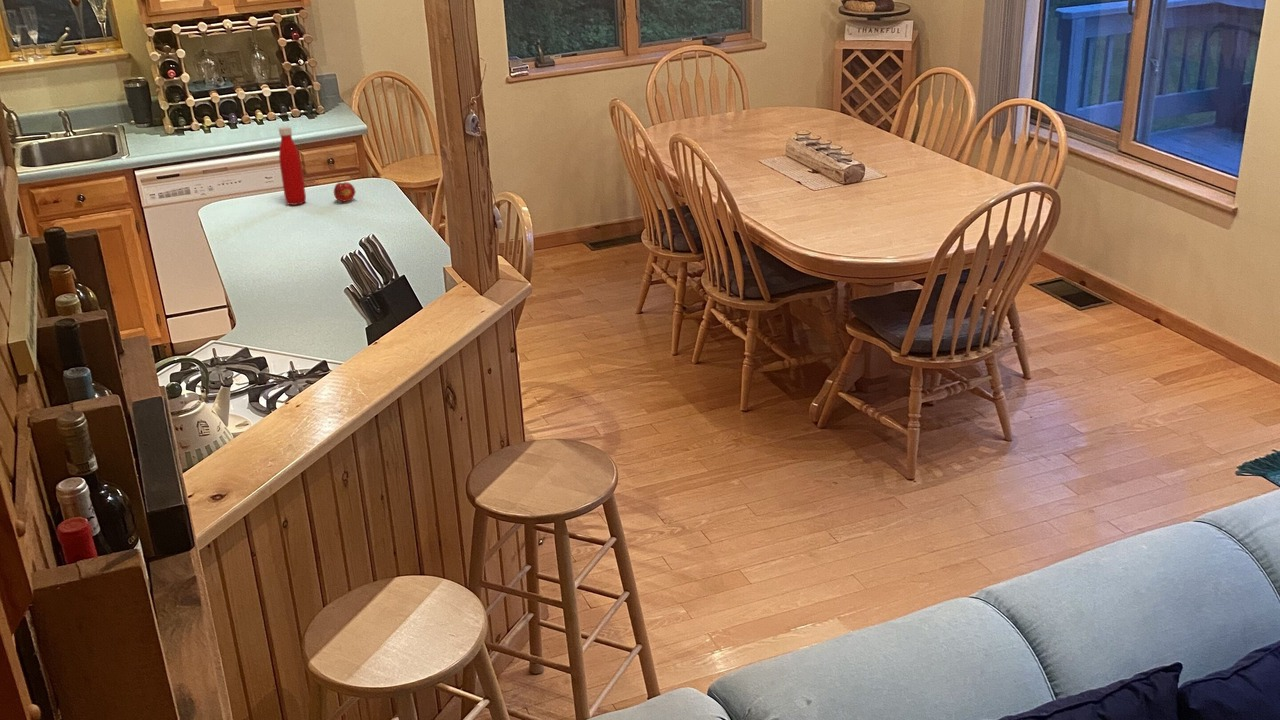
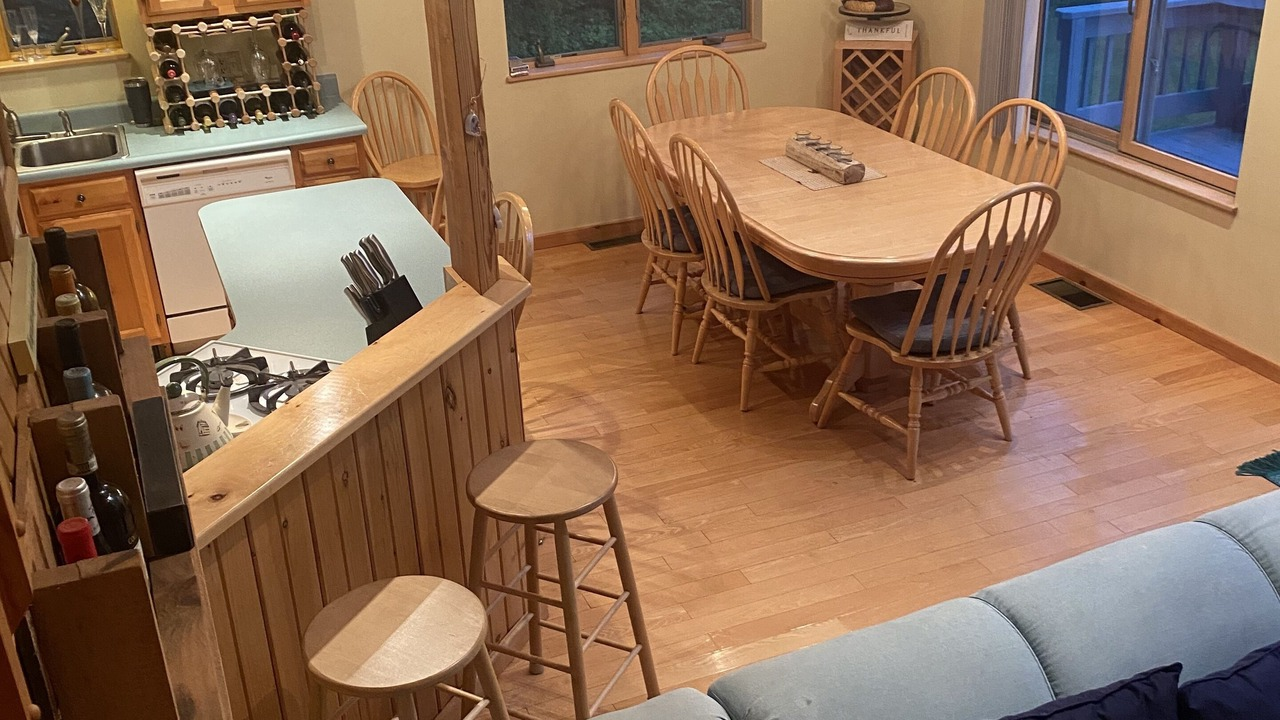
- bottle (290, 165)
- fruit (344, 191)
